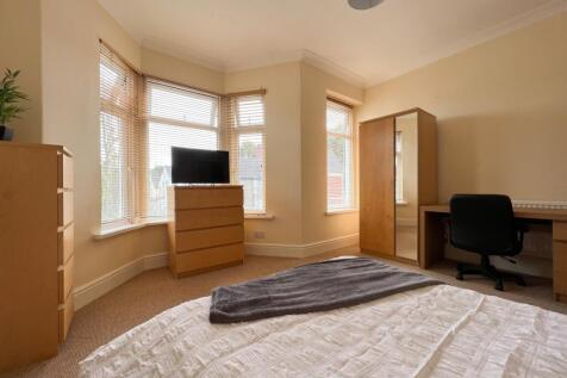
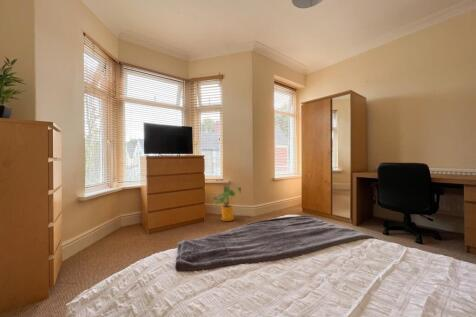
+ house plant (226, 203)
